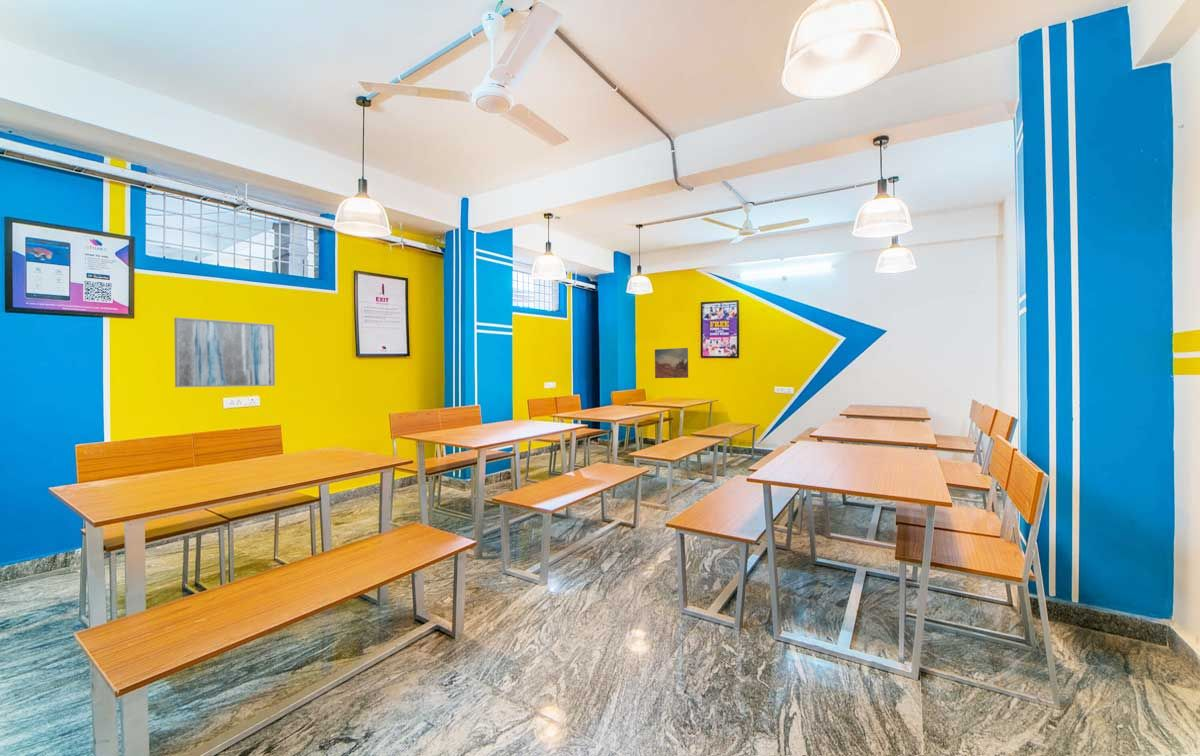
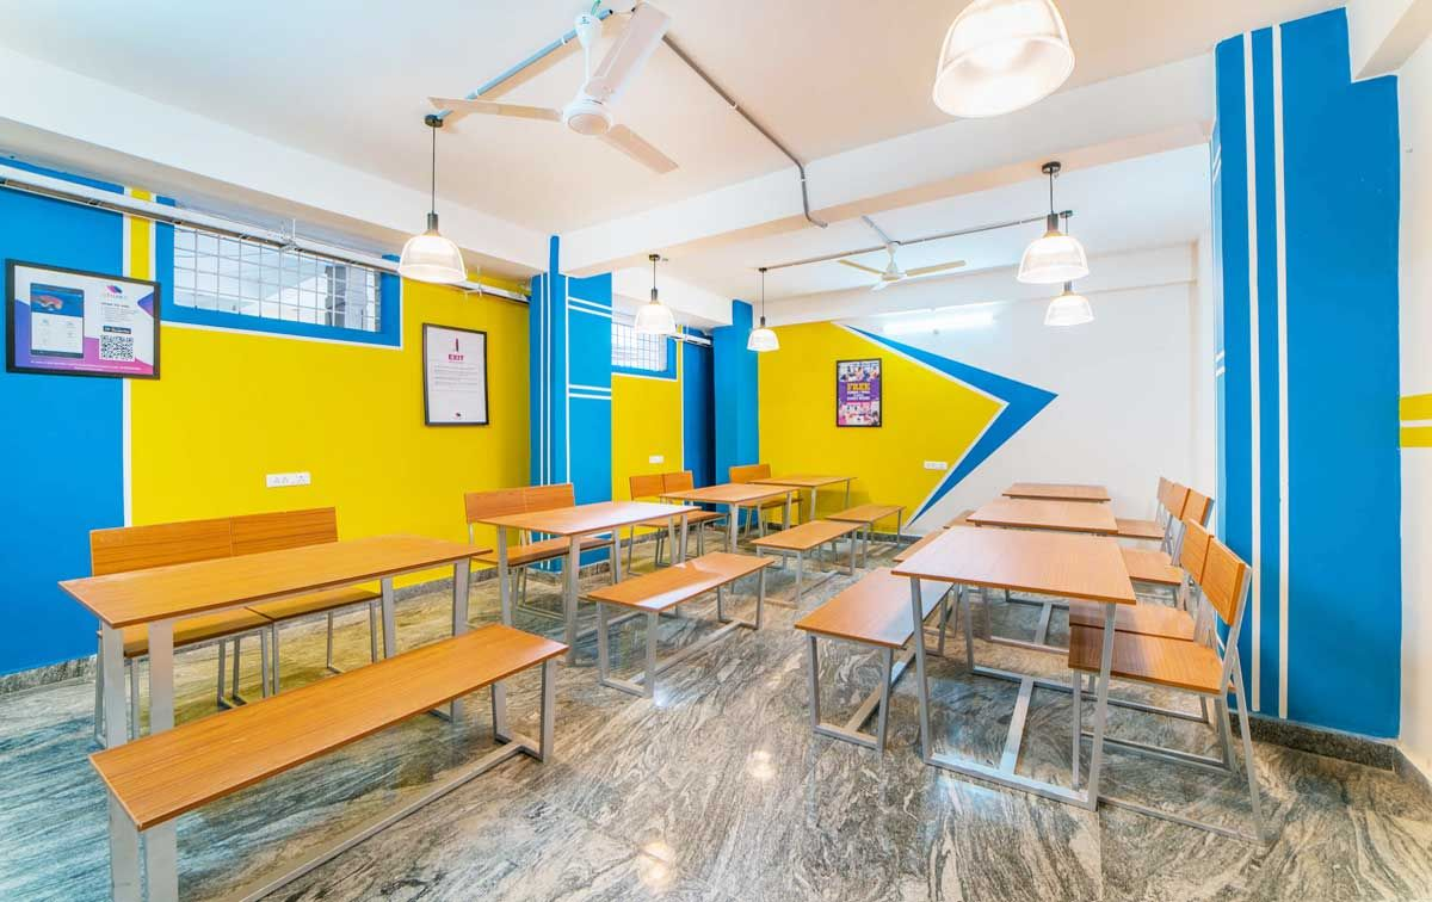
- wall art (671, 363)
- wall art (227, 354)
